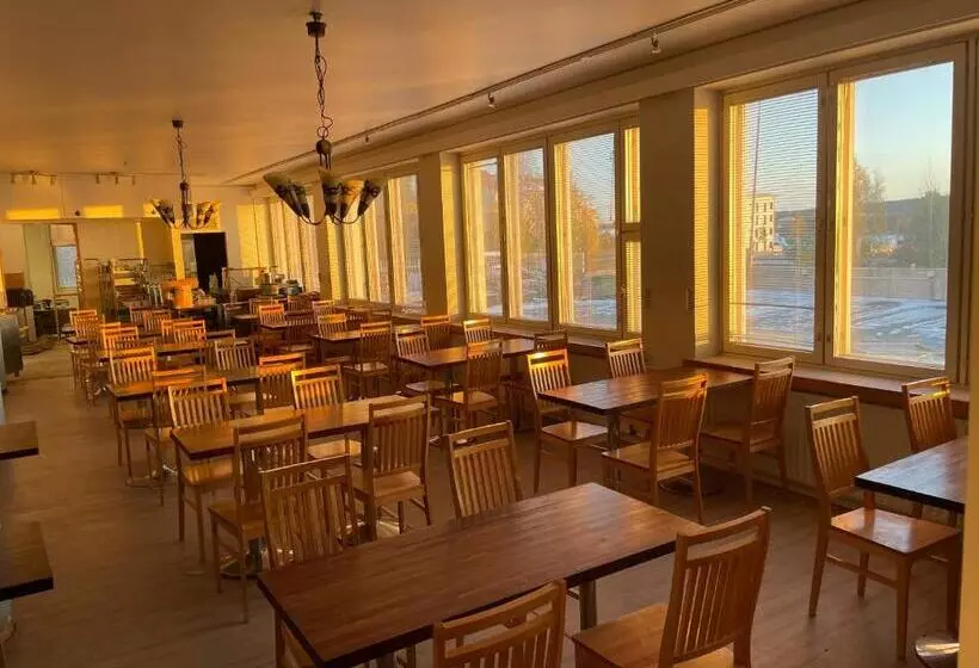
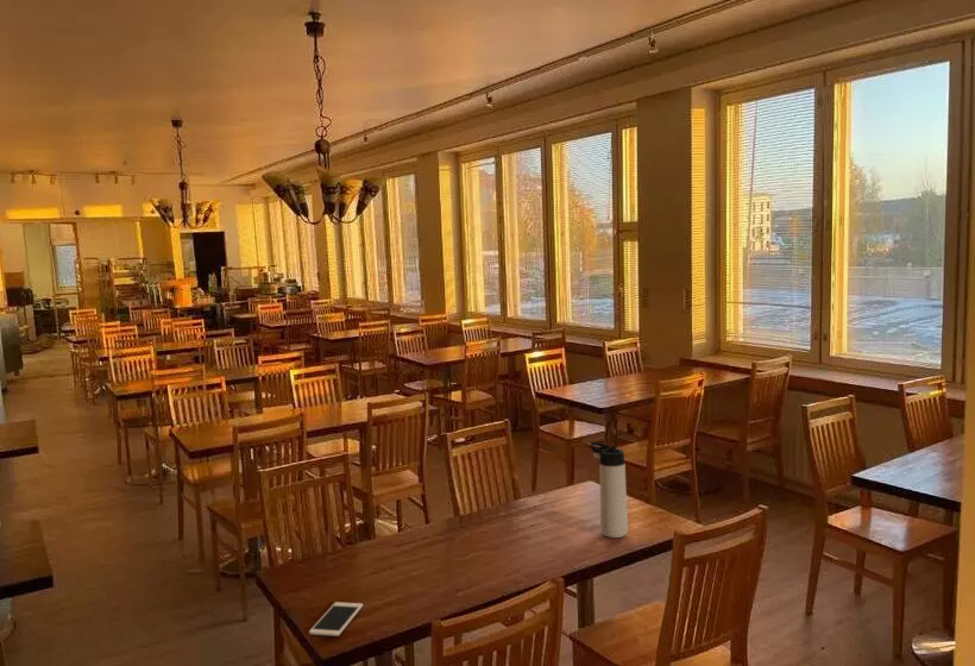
+ cell phone (336, 617)
+ thermos bottle (608, 489)
